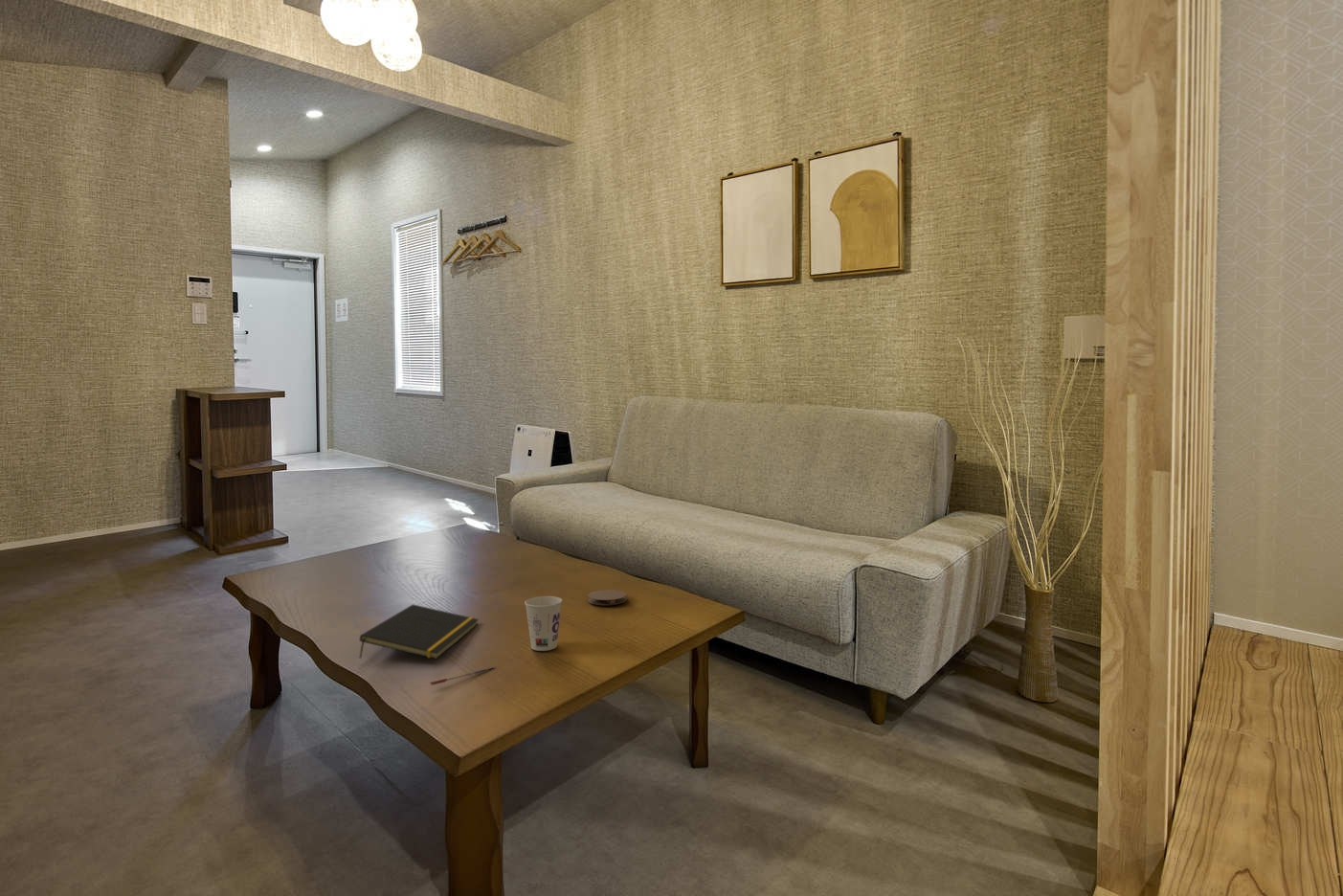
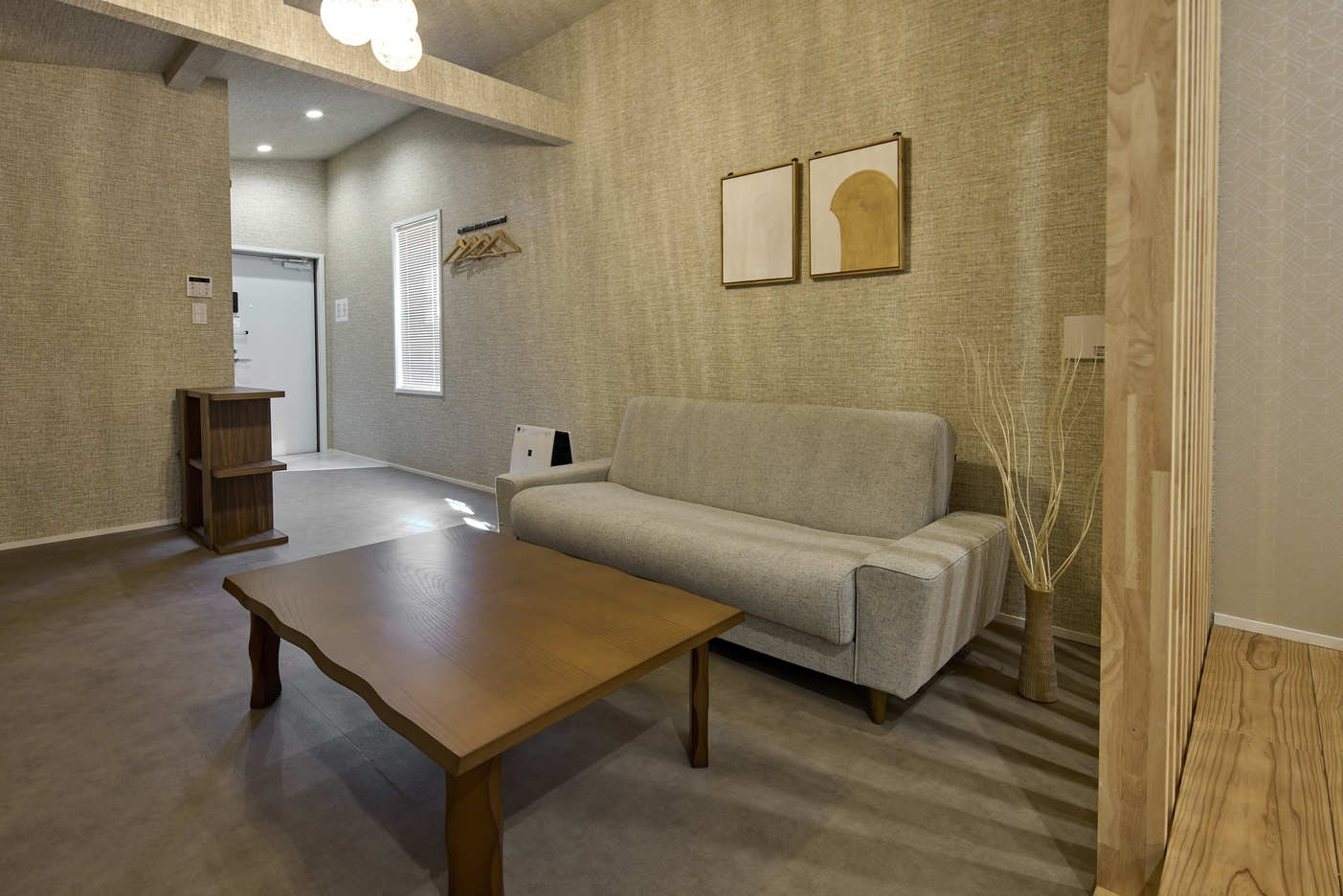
- coaster (607, 597)
- cup (544, 623)
- notepad (423, 629)
- pen (464, 675)
